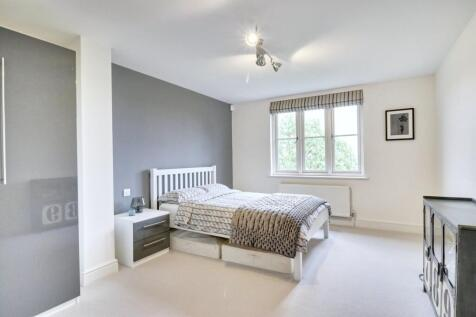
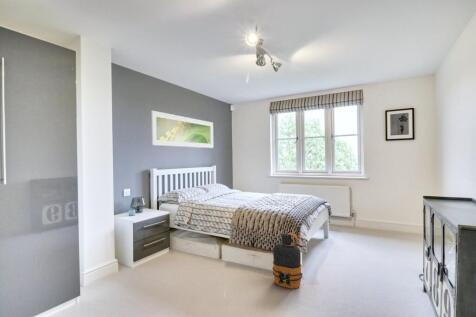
+ water bottle (287, 258)
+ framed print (187, 132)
